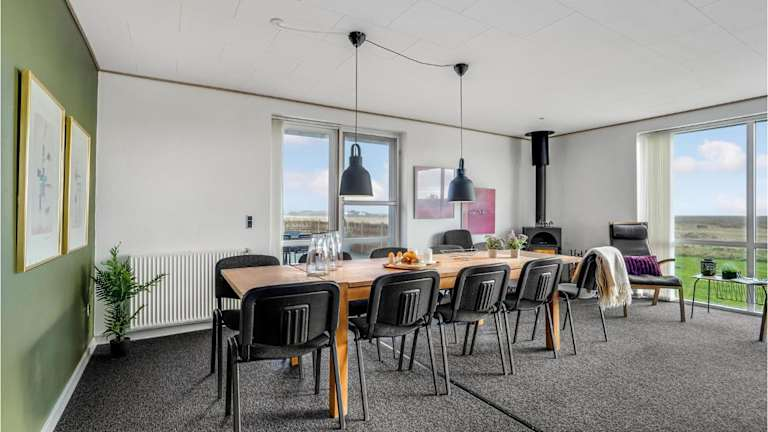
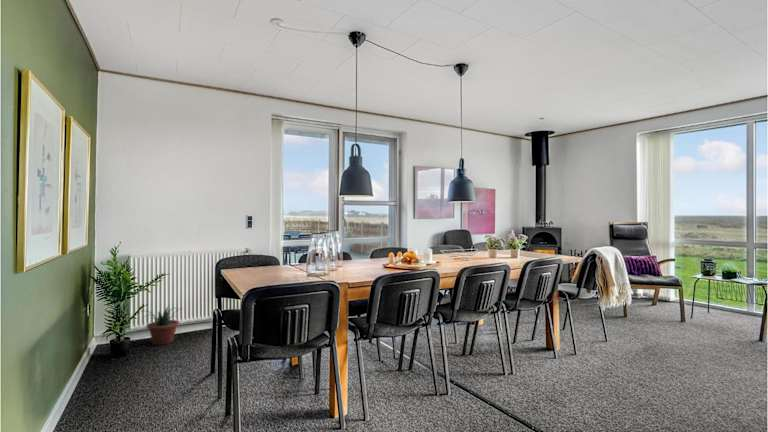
+ potted plant (161, 325)
